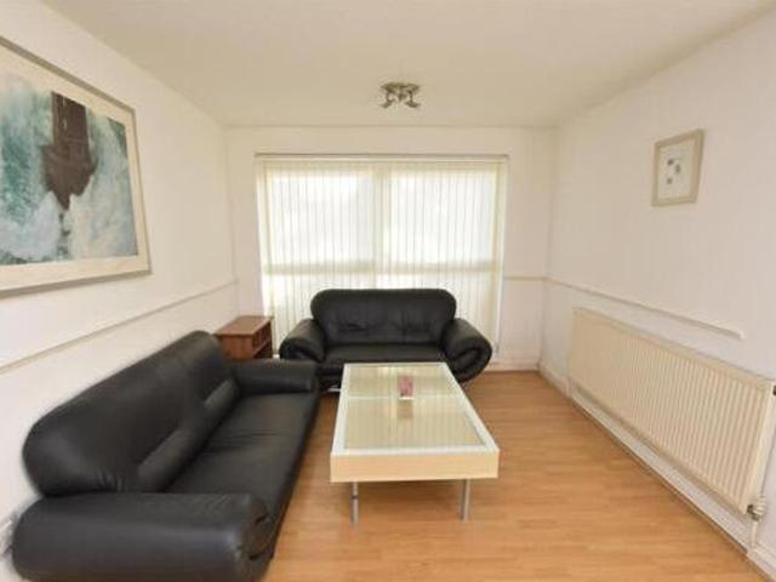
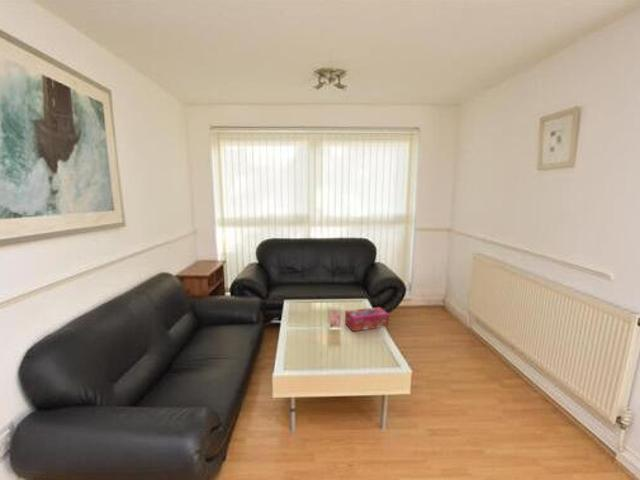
+ tissue box (366, 318)
